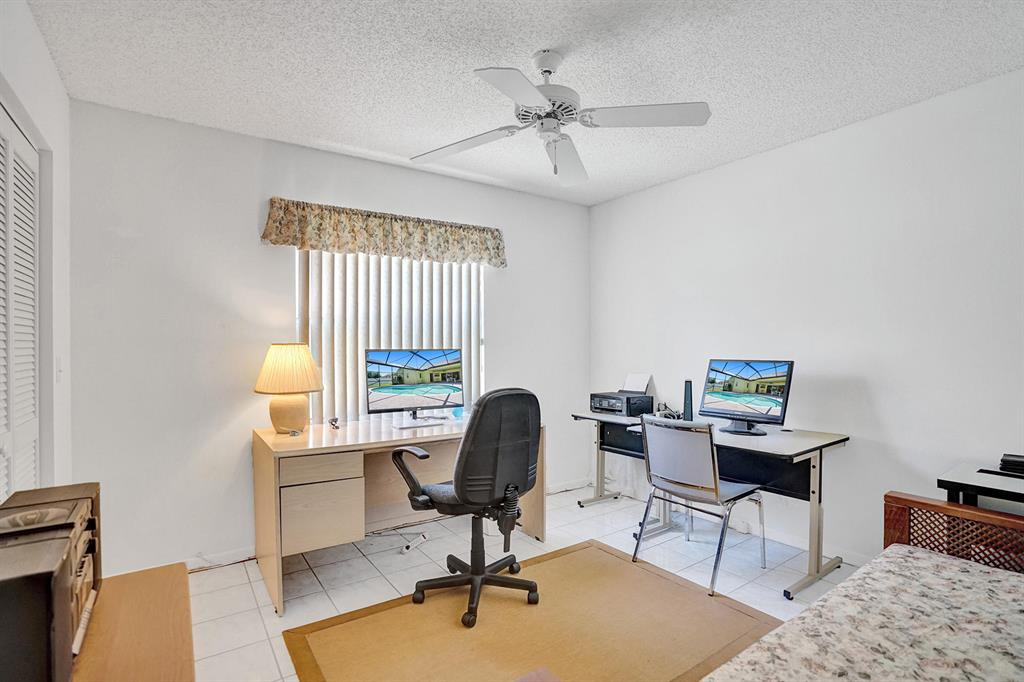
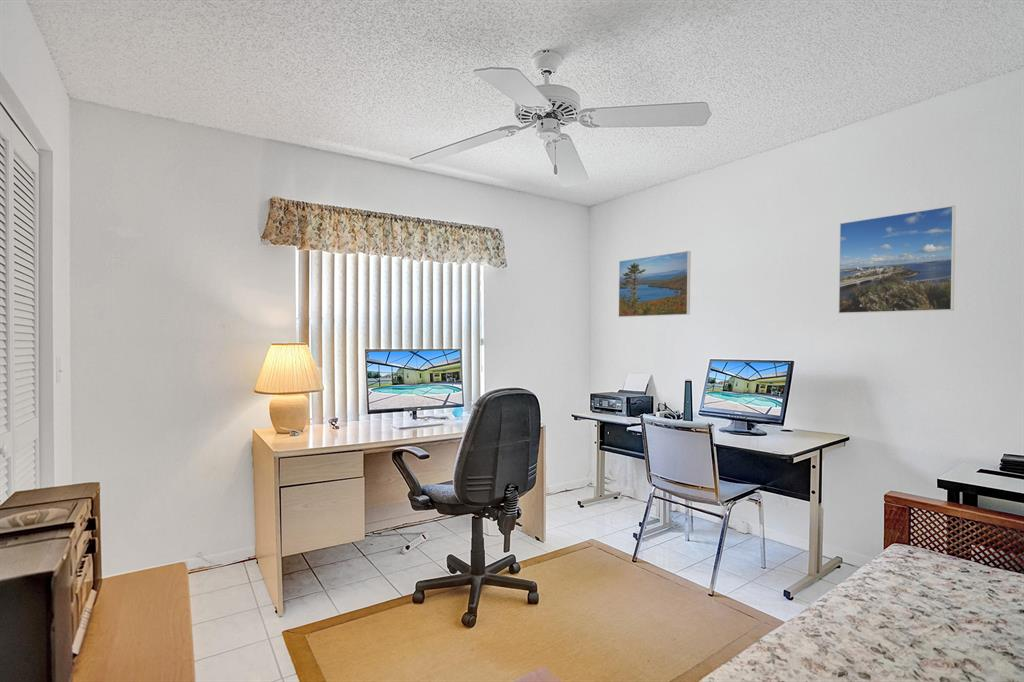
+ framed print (892, 263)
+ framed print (652, 286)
